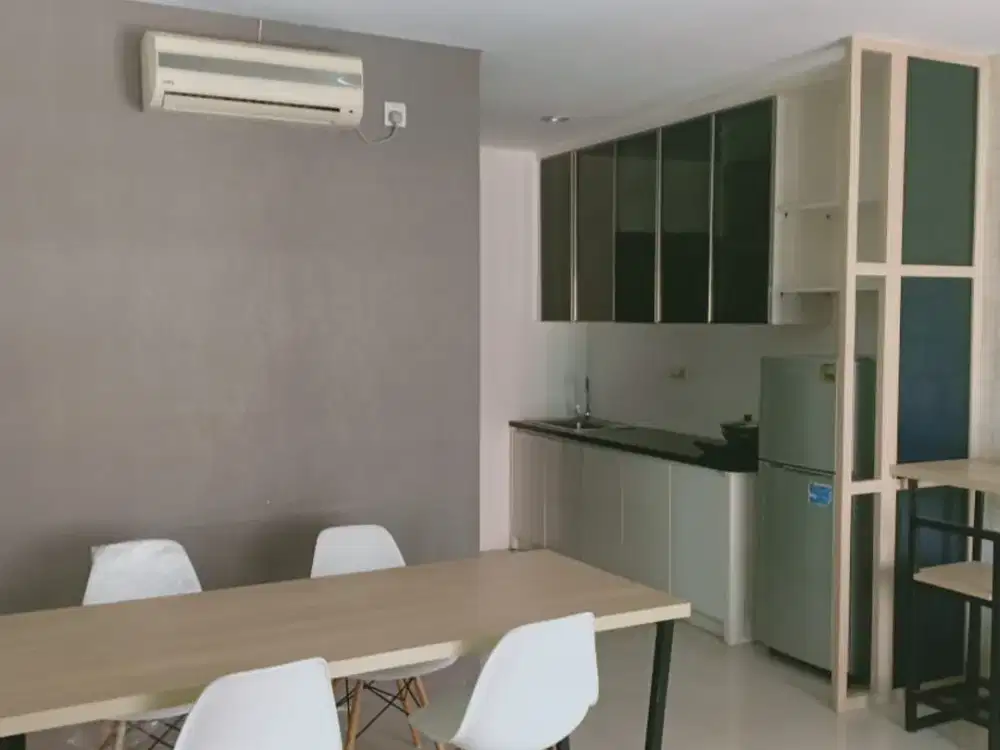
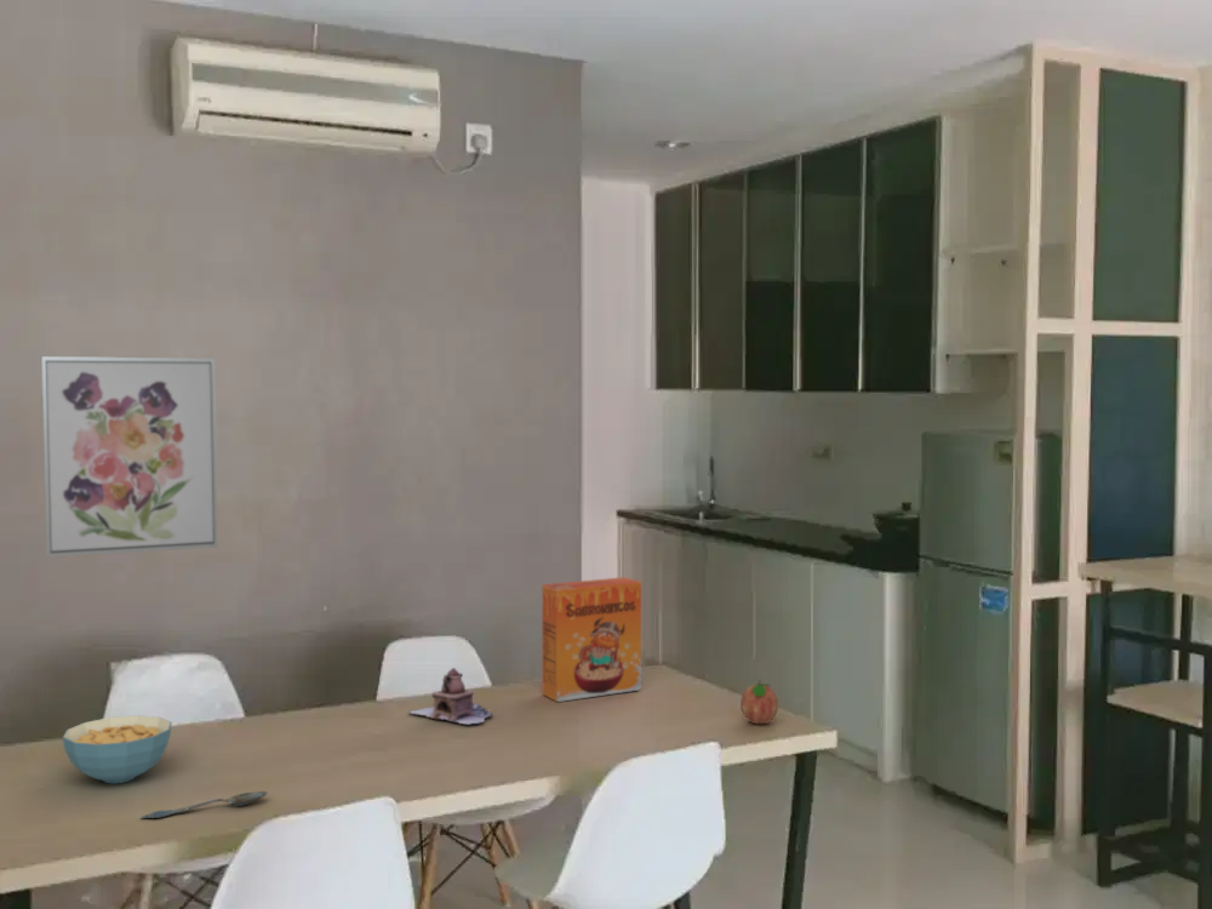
+ spoon (205, 804)
+ wall art (131, 454)
+ cereal box (591, 638)
+ teapot (456, 692)
+ cereal bowl (119, 754)
+ fruit (759, 701)
